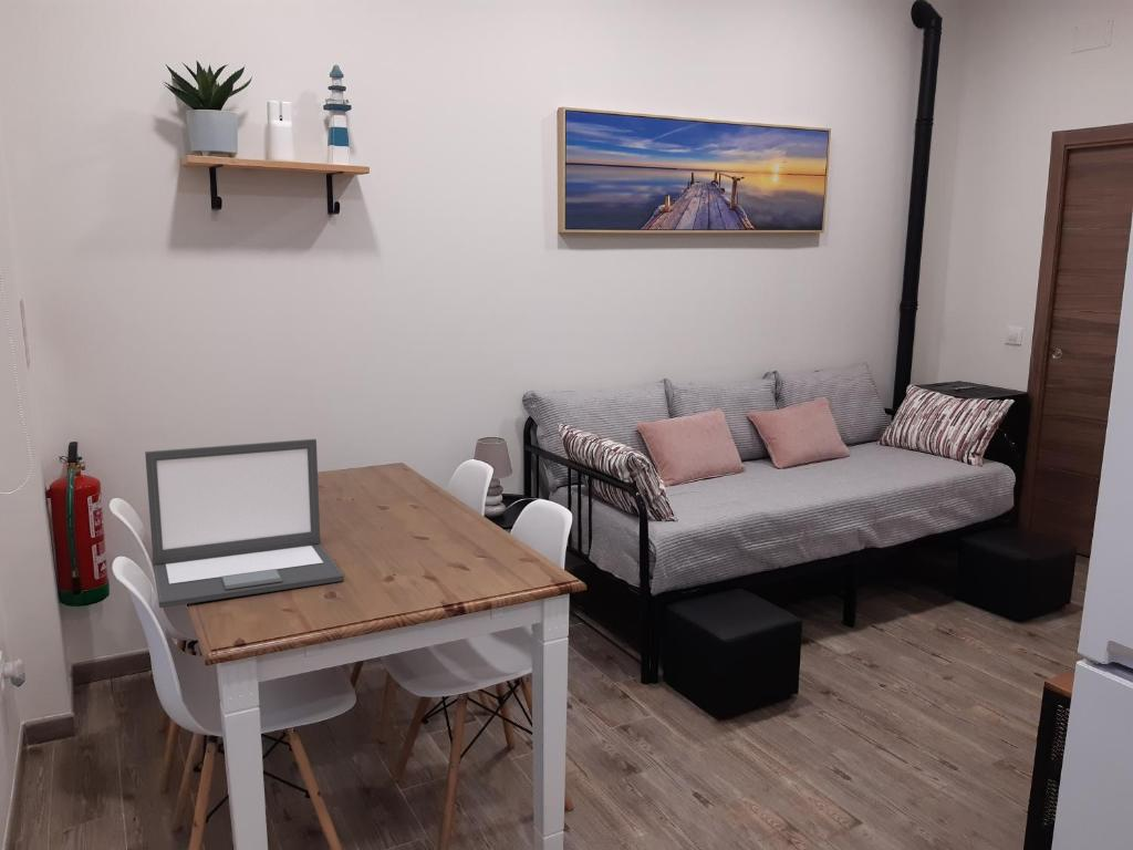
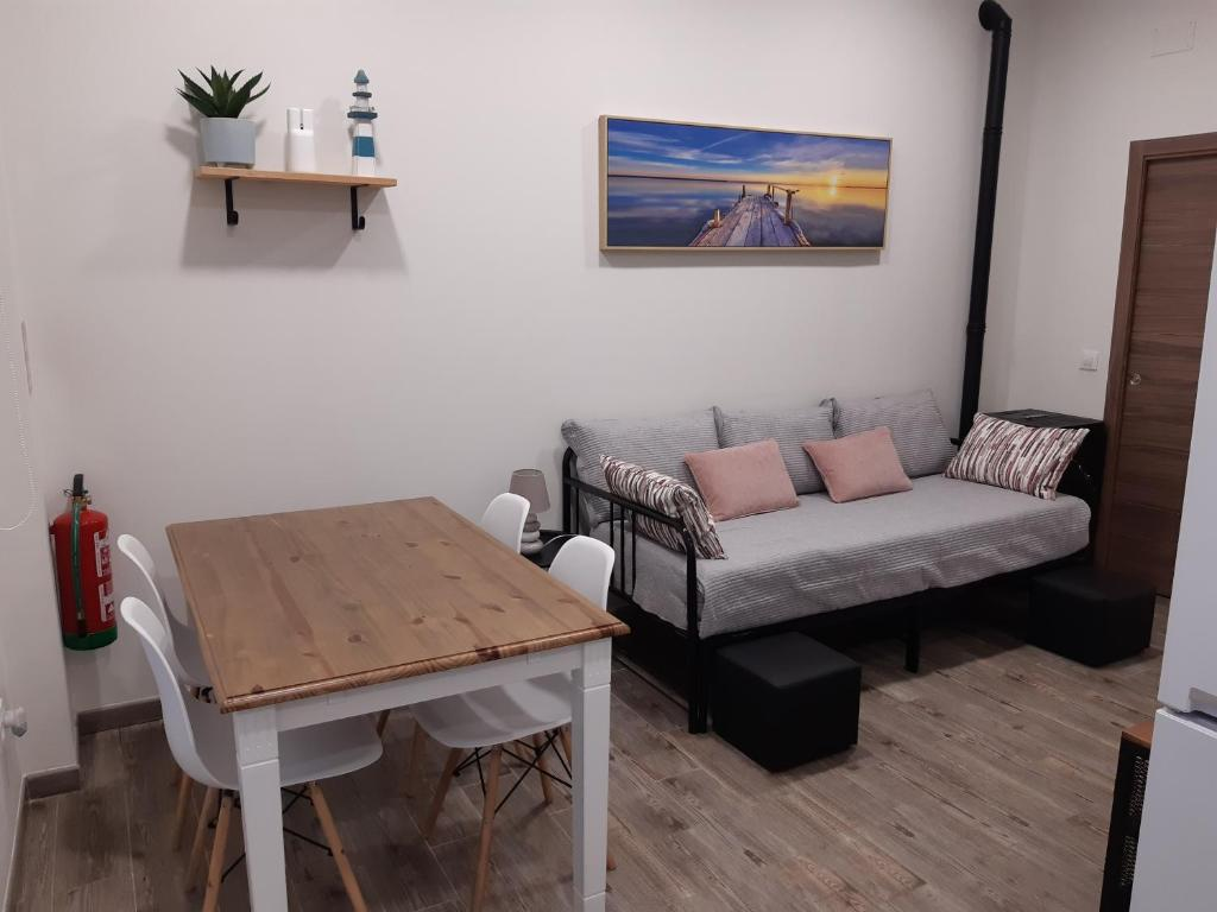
- laptop (243, 516)
